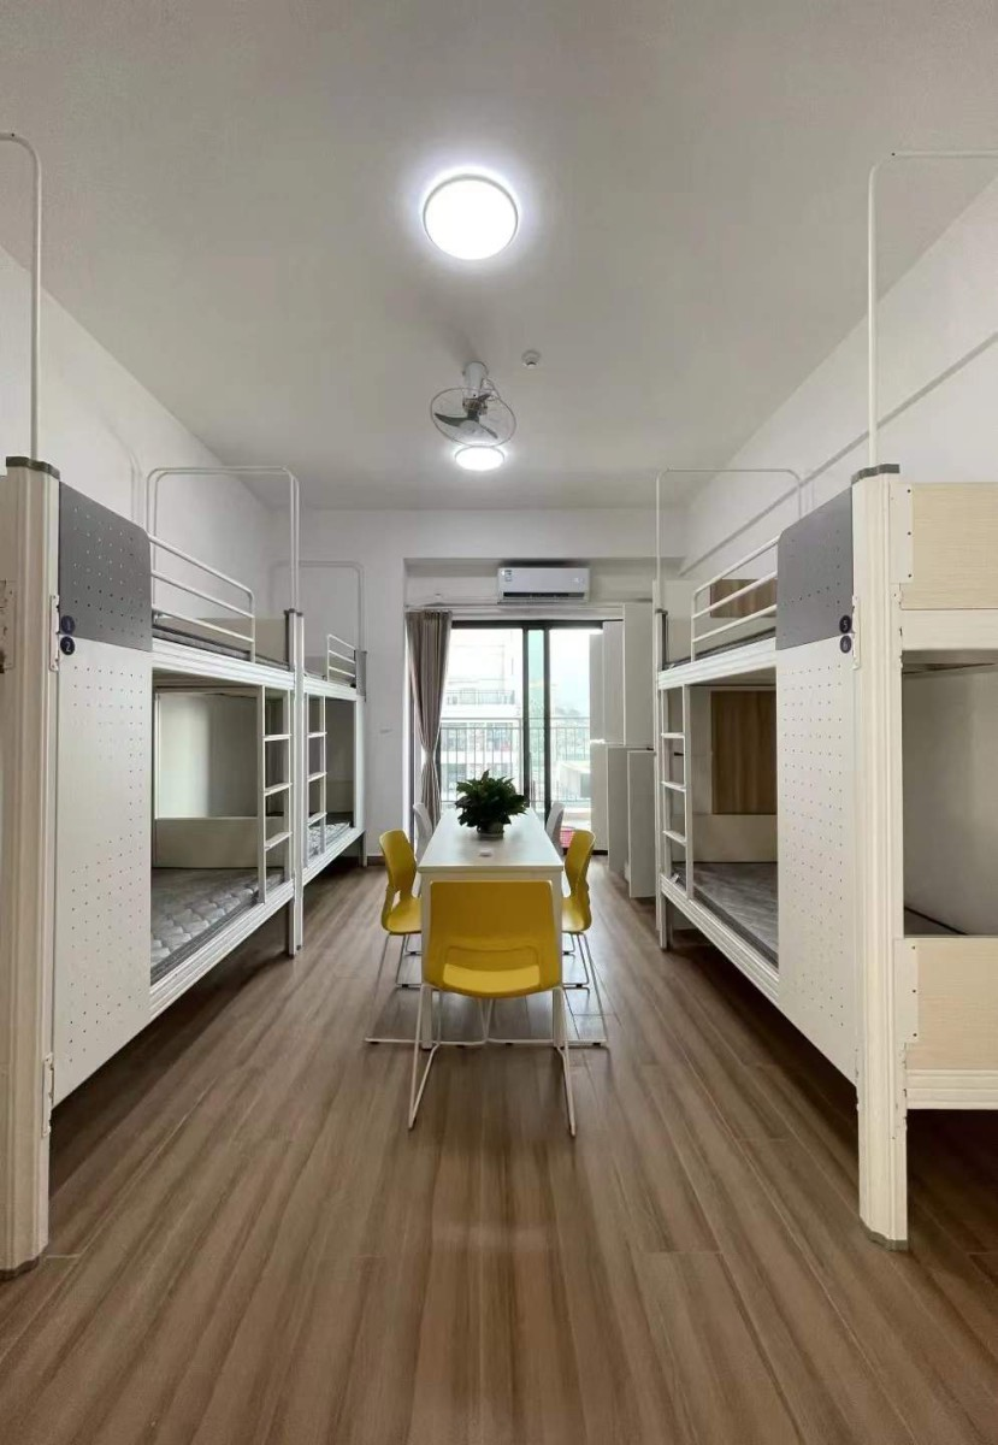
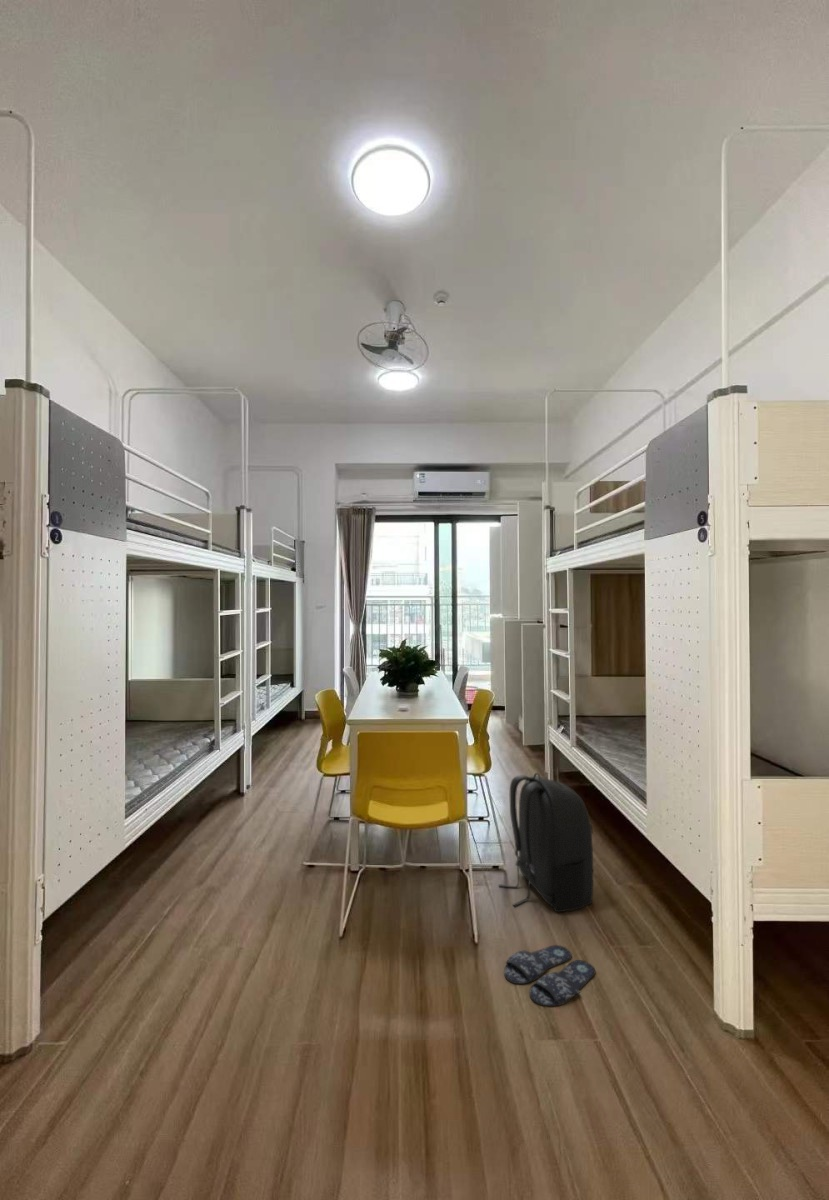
+ slippers (549, 968)
+ backpack (542, 831)
